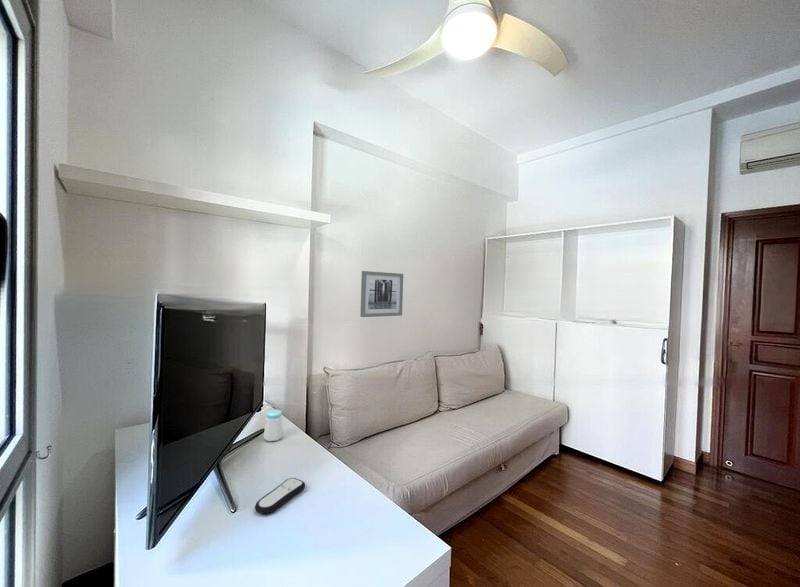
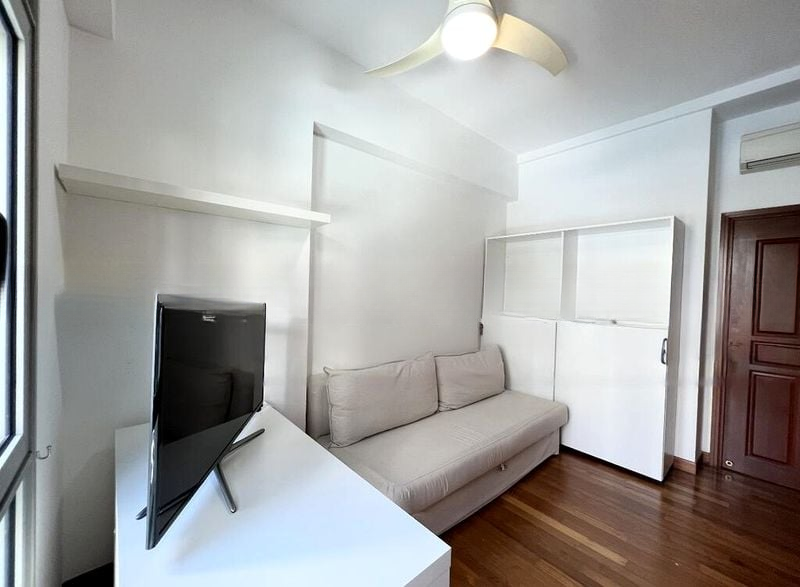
- wall art (382, 294)
- remote control (280, 494)
- salt shaker (273, 424)
